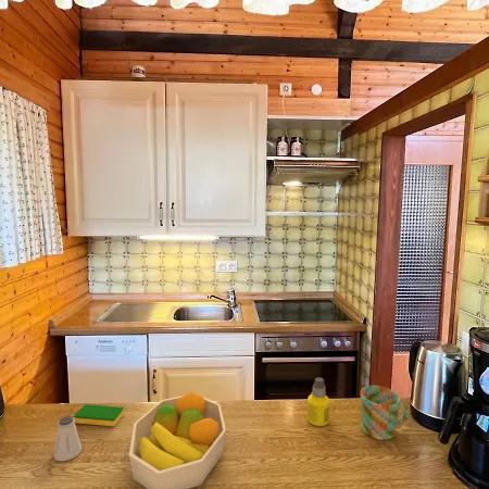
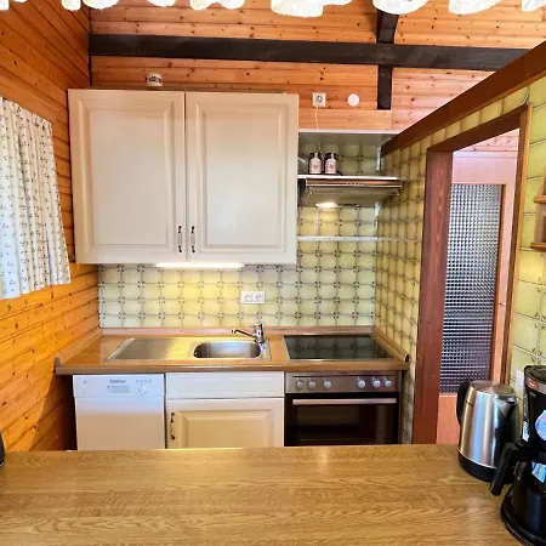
- bottle (318, 399)
- dish sponge (99, 414)
- mug (384, 413)
- fruit bowl (179, 435)
- saltshaker (66, 435)
